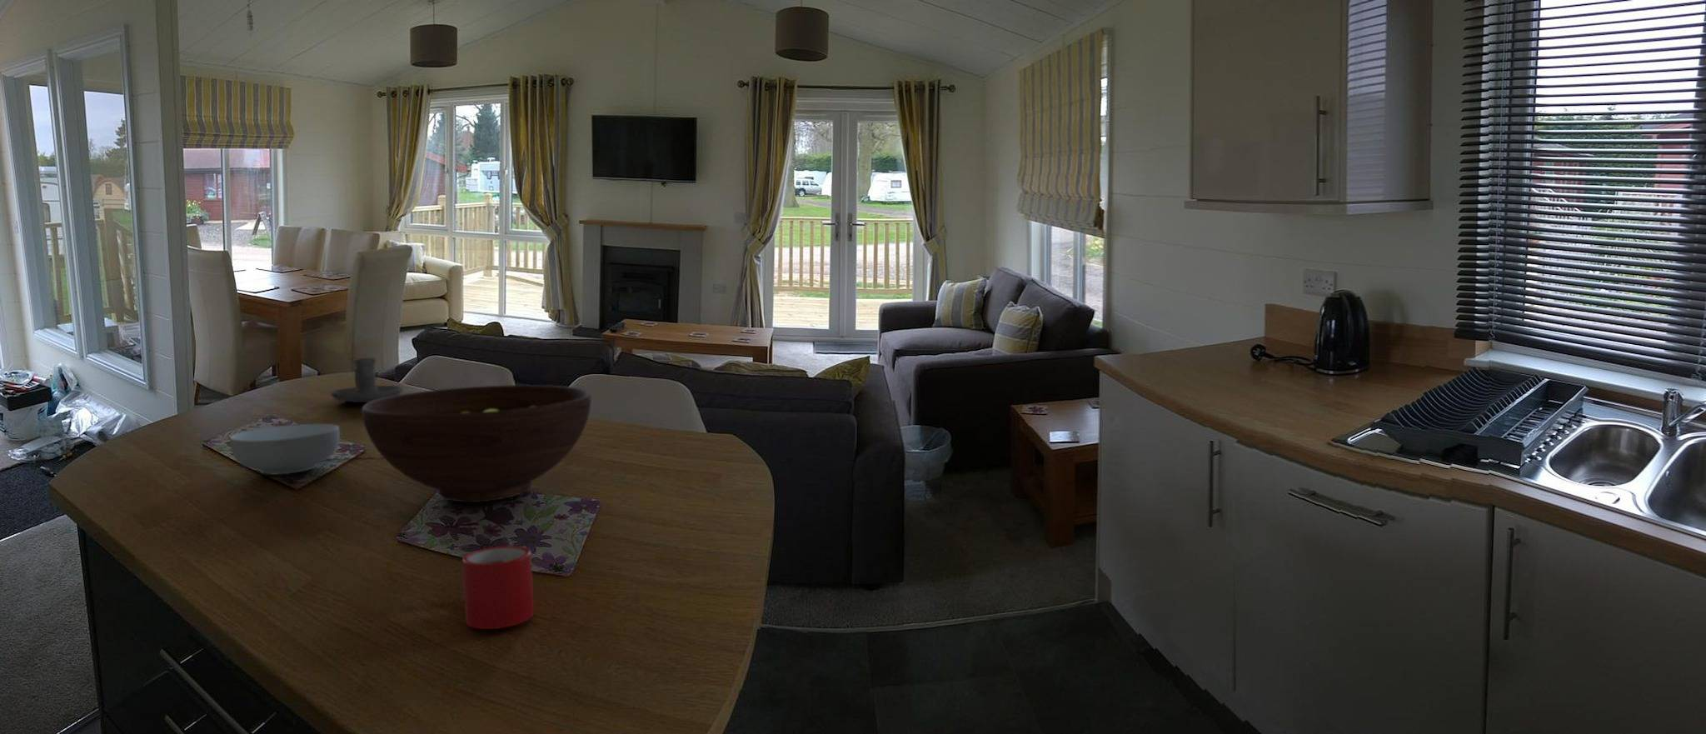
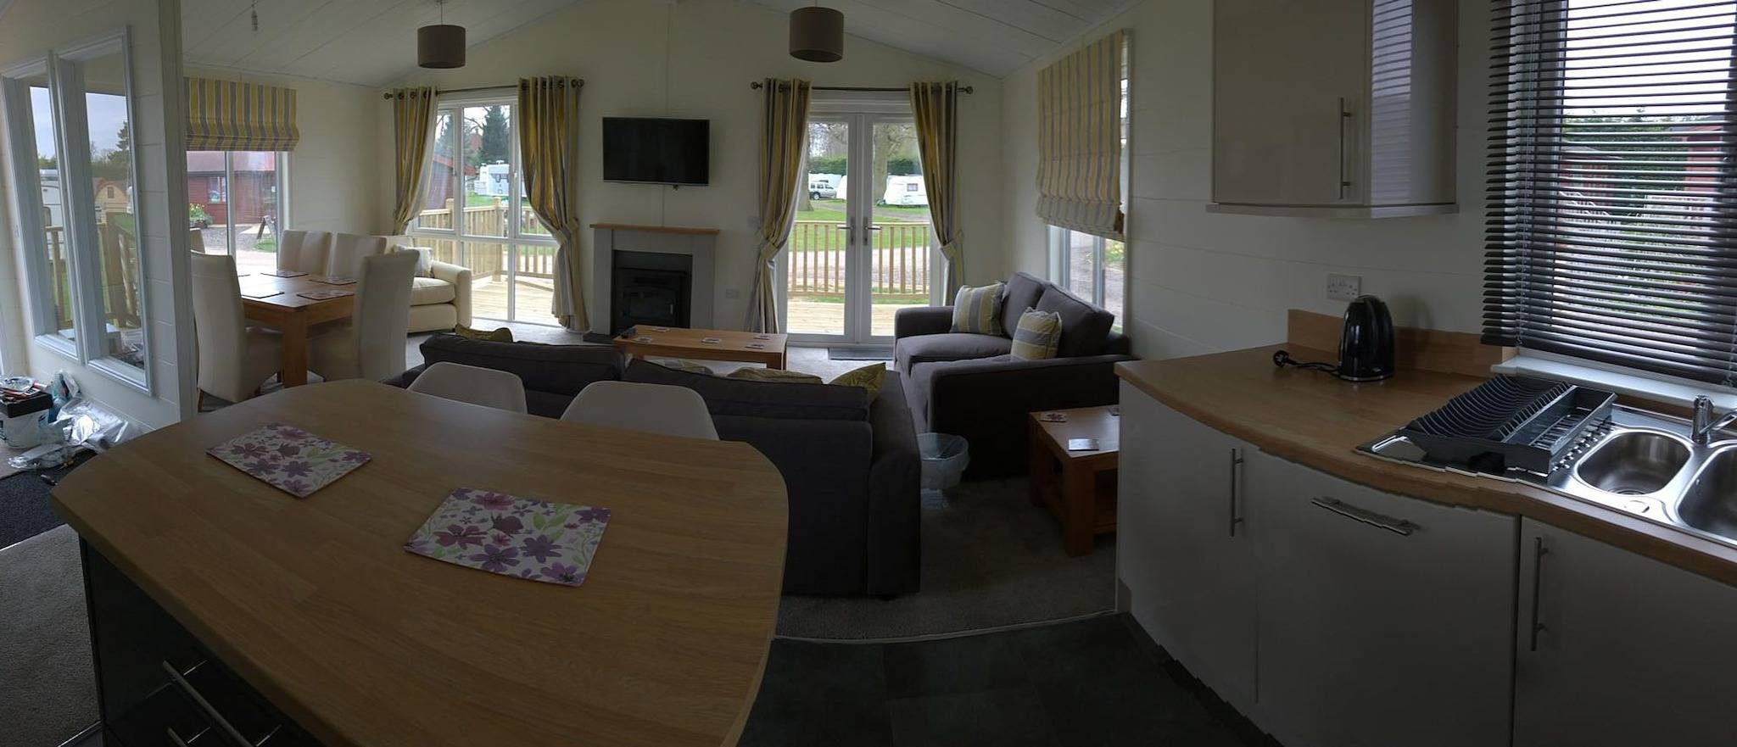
- candle holder (364, 380)
- mug (494, 581)
- fruit bowl (483, 447)
- cereal bowl (286, 450)
